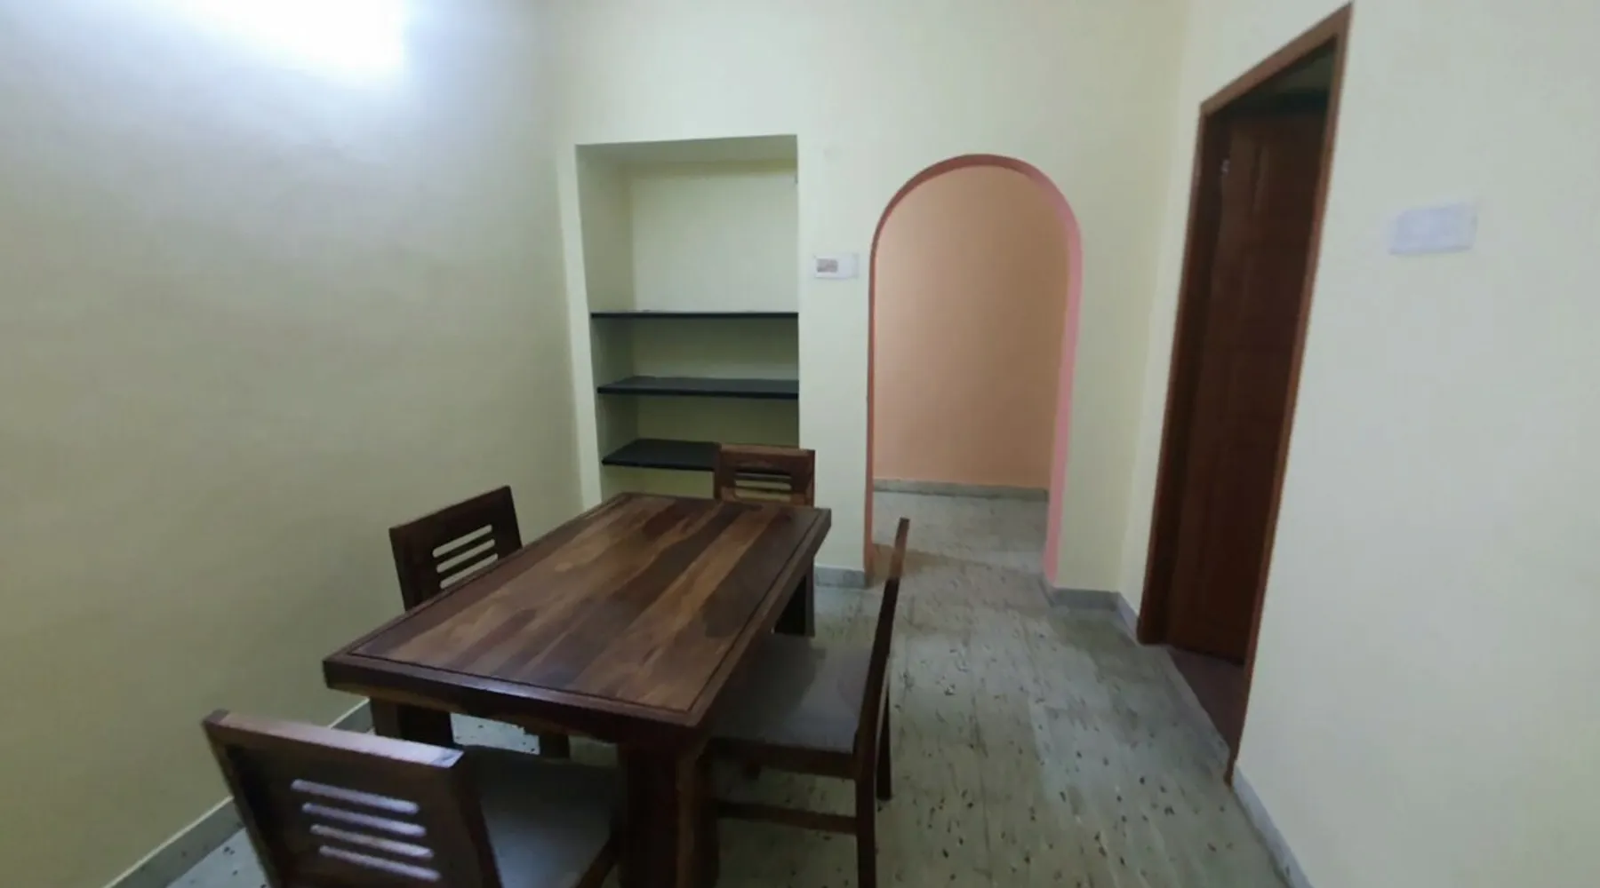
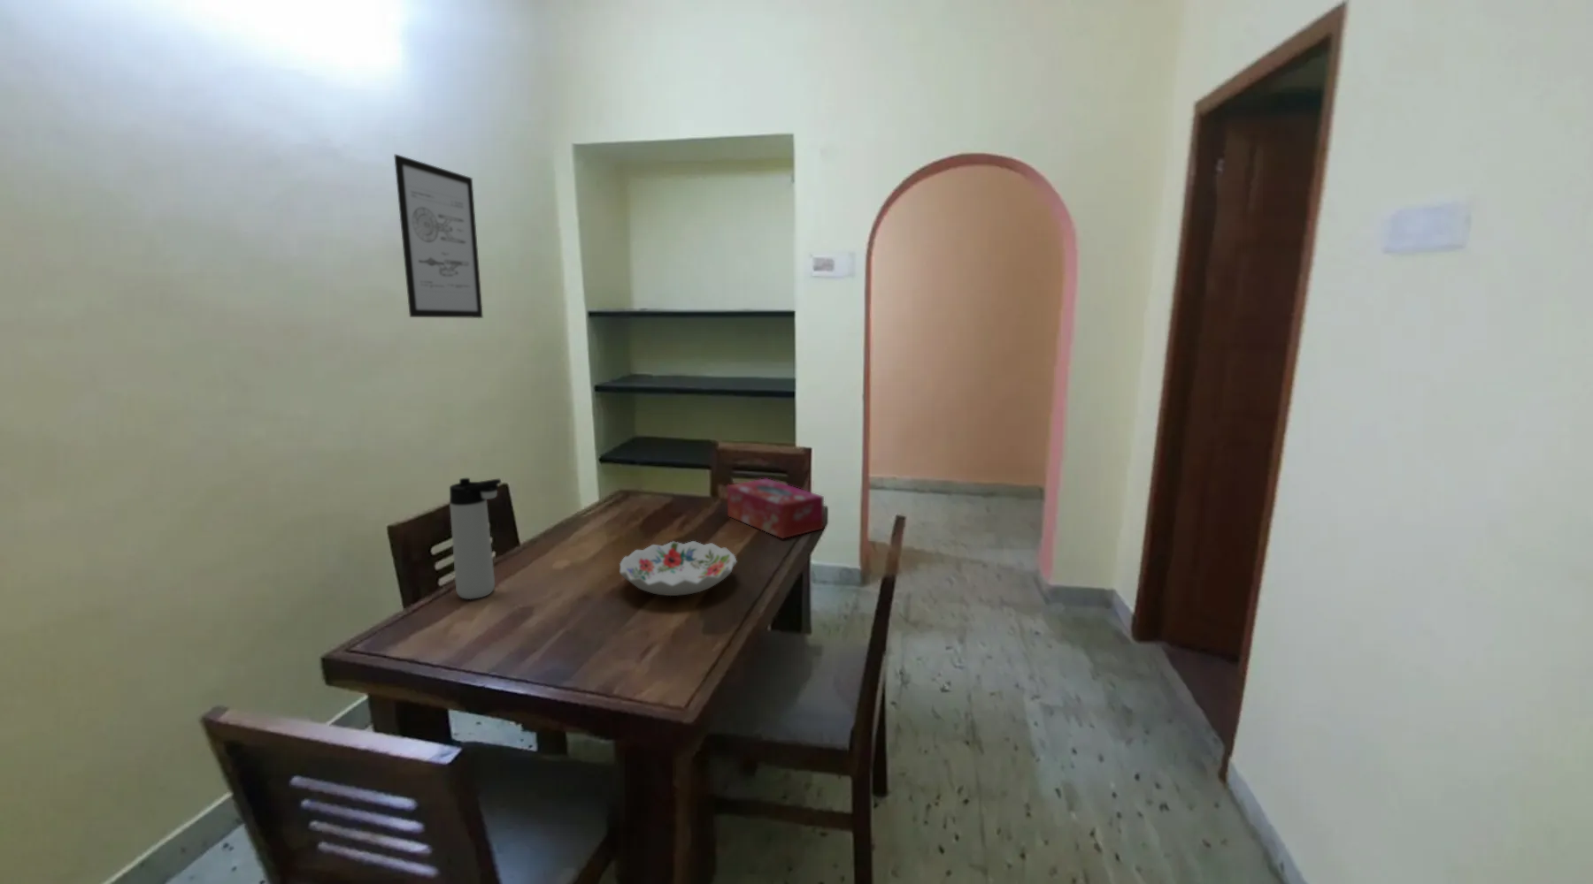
+ thermos bottle (478, 537)
+ tissue box (774, 505)
+ decorative bowl (678, 572)
+ wall art (442, 243)
